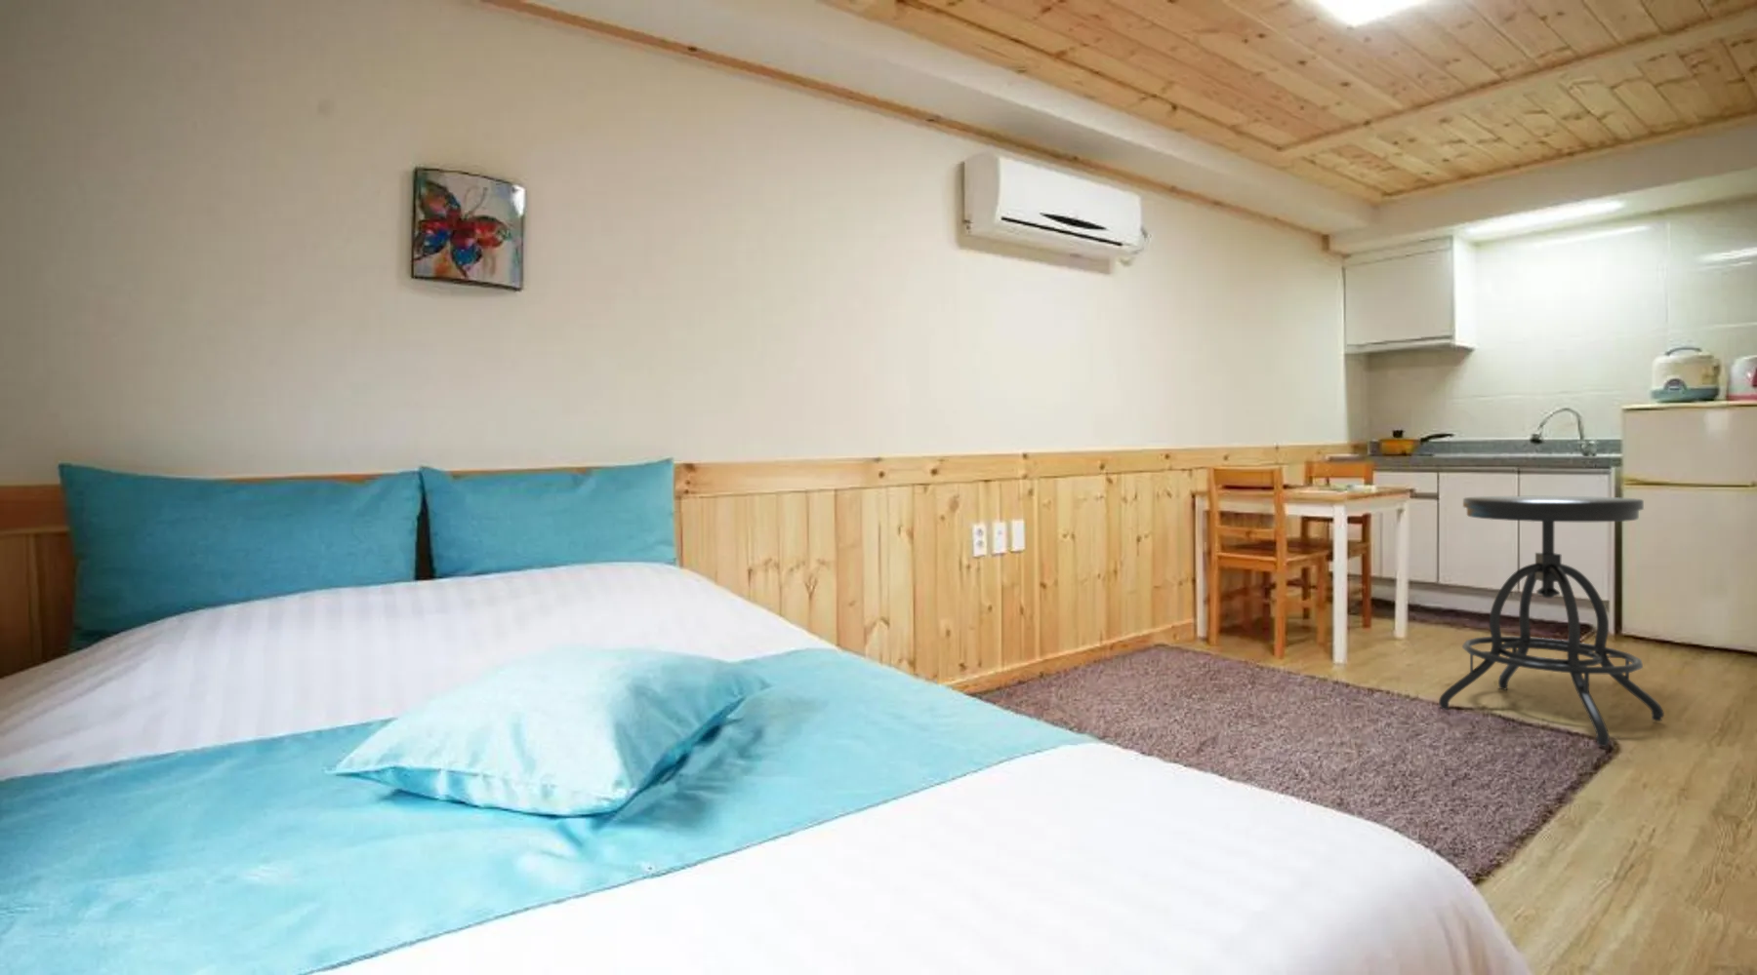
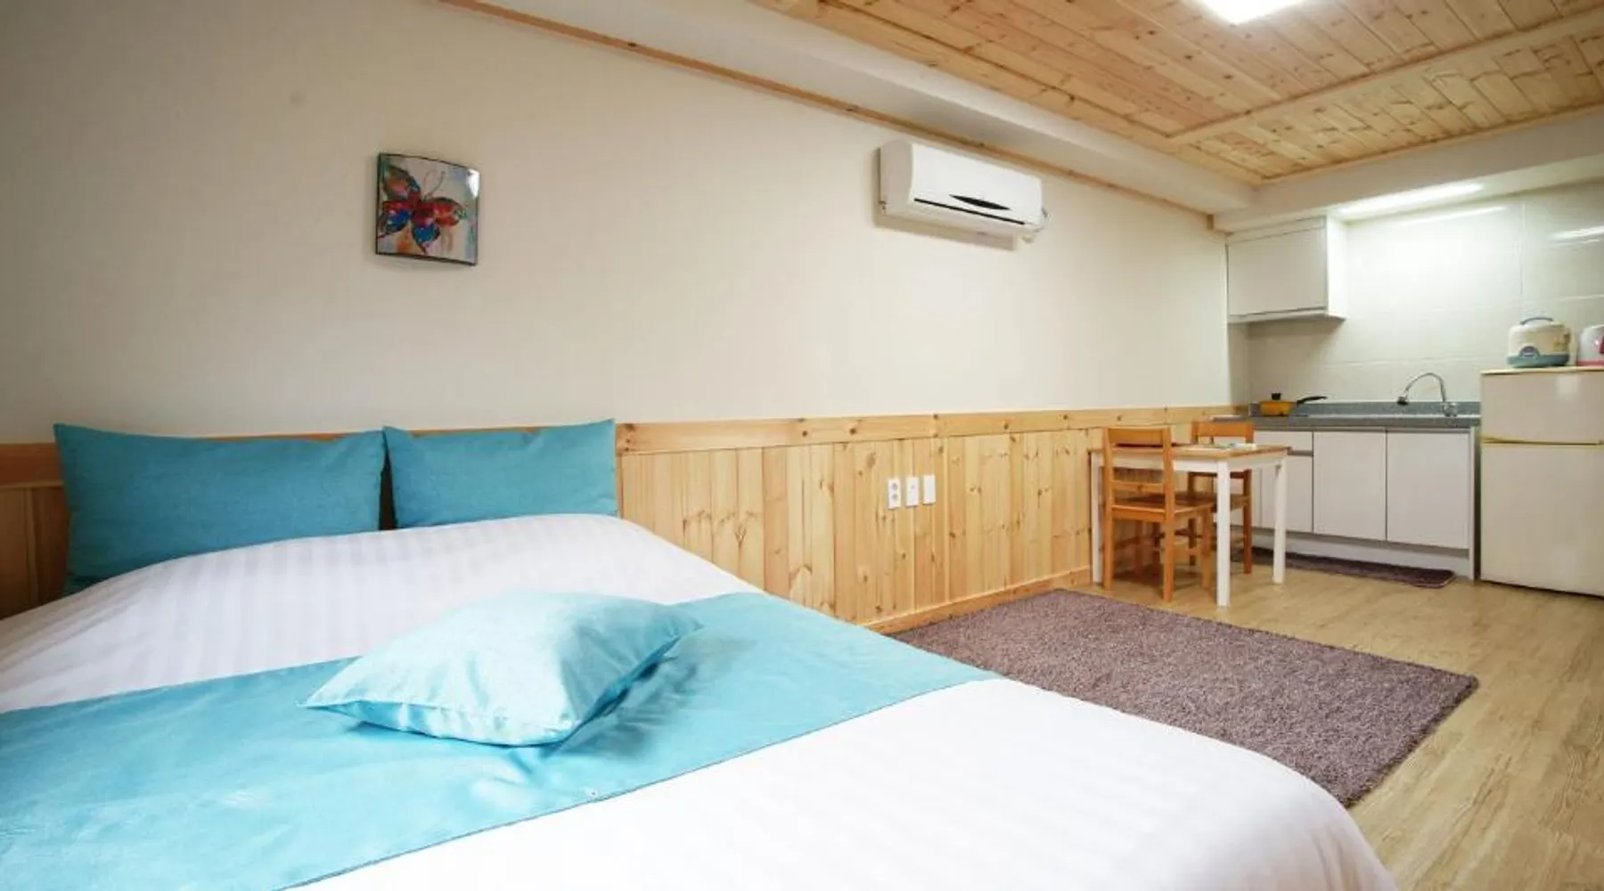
- stool (1547, 597)
